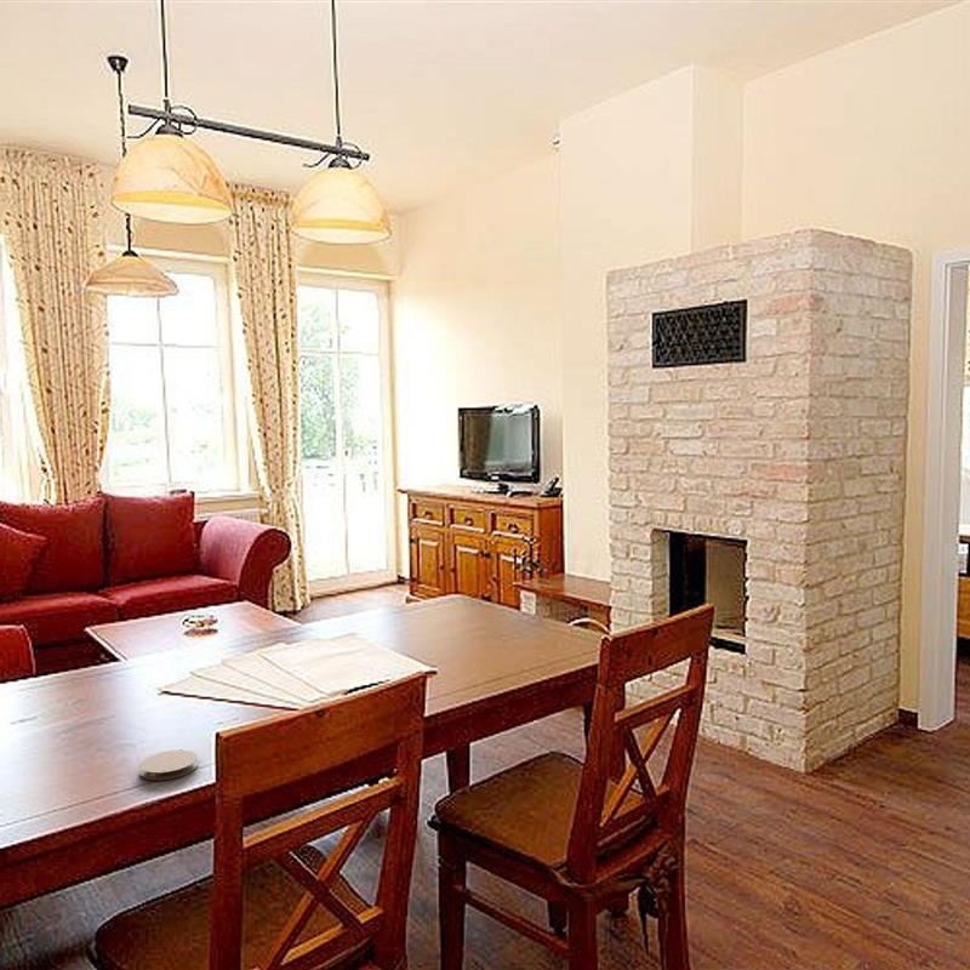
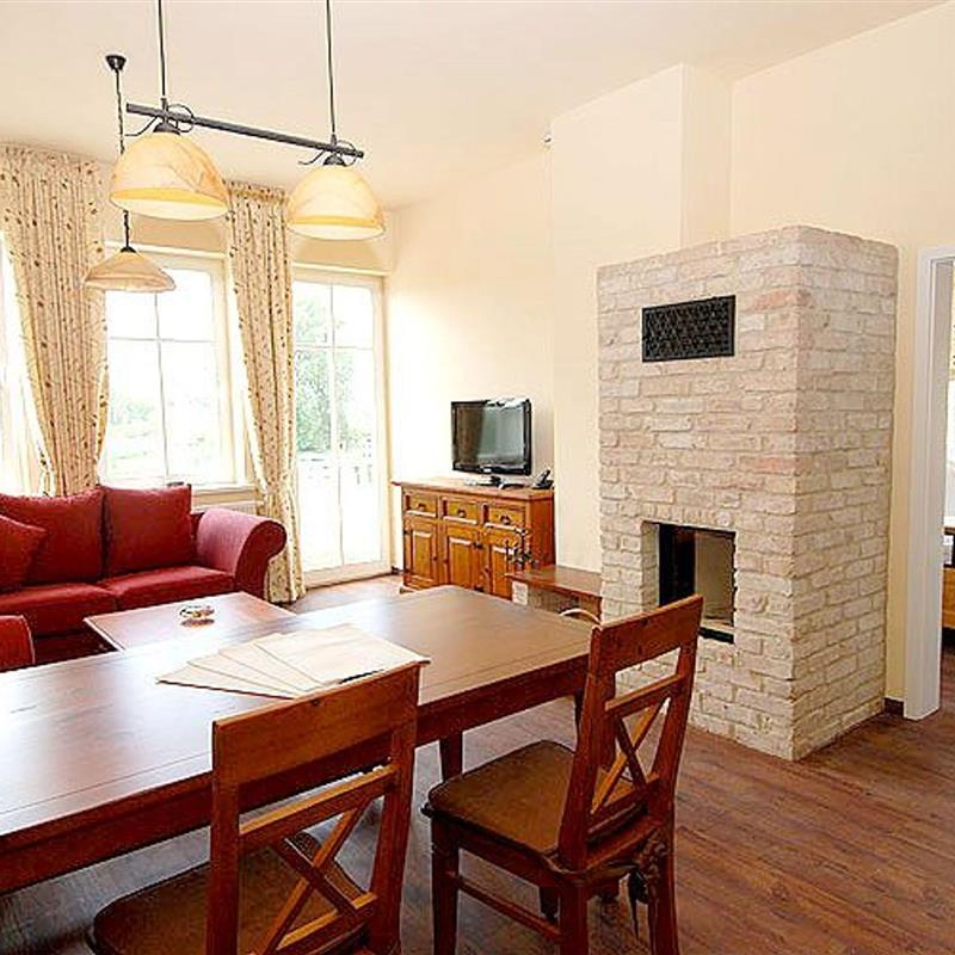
- coaster (169, 764)
